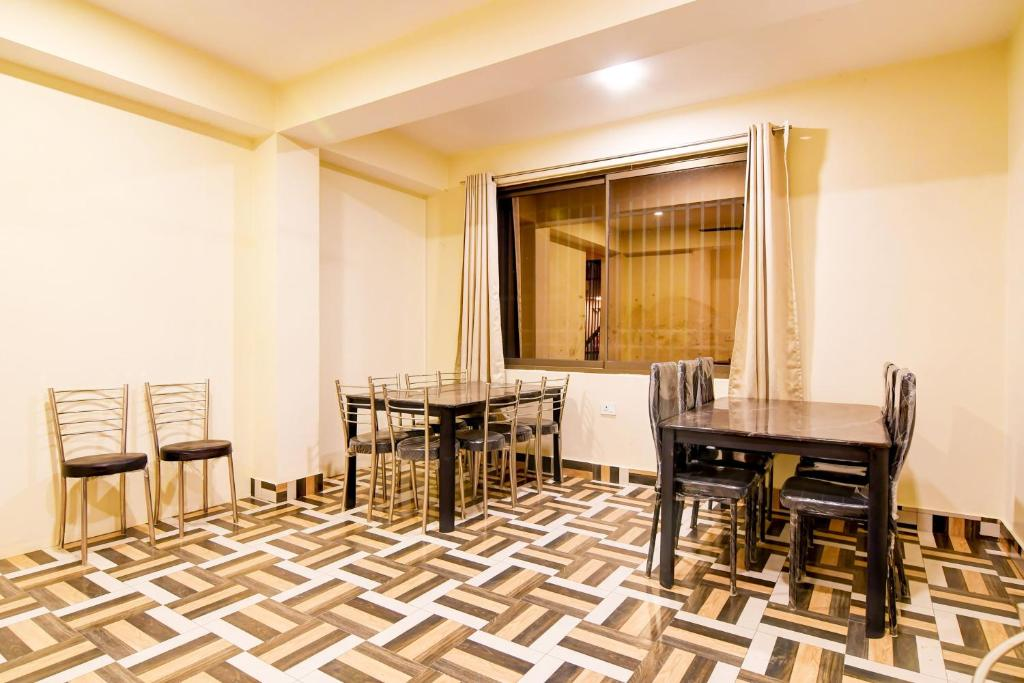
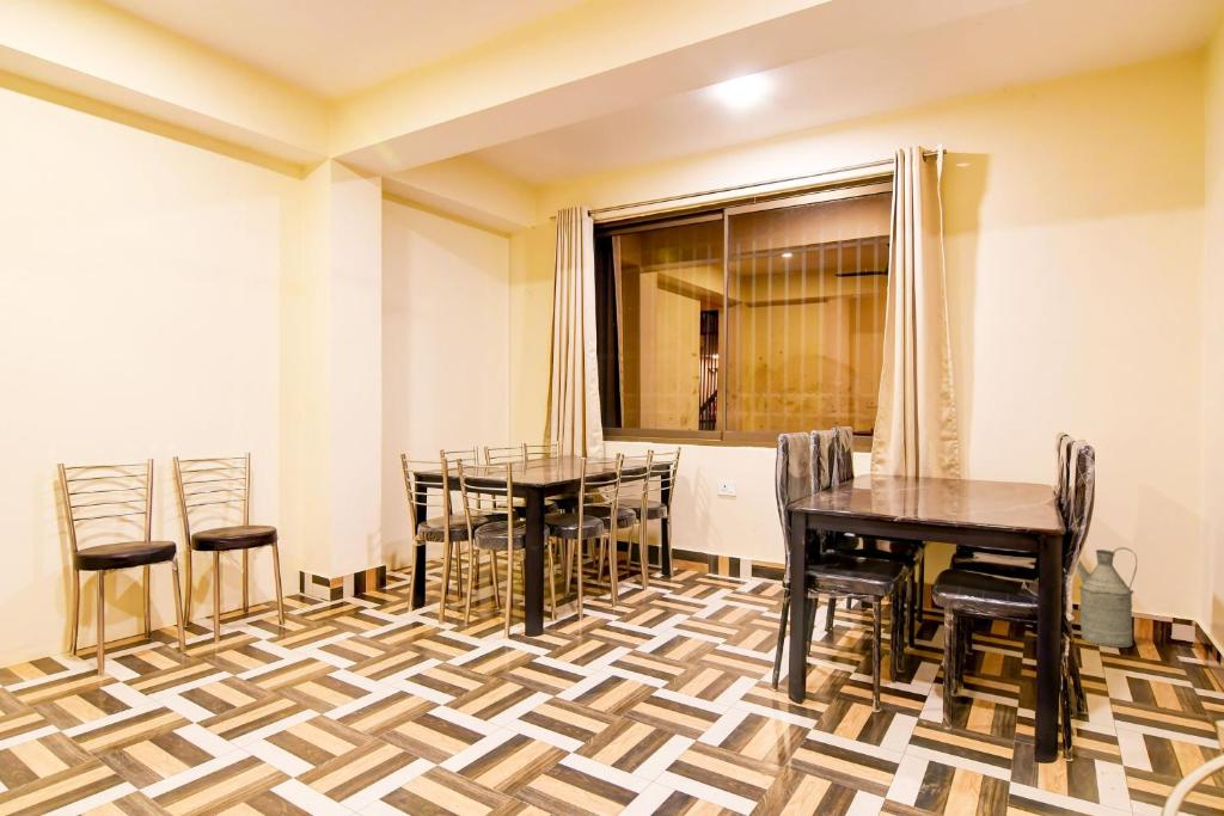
+ watering can (1101, 593)
